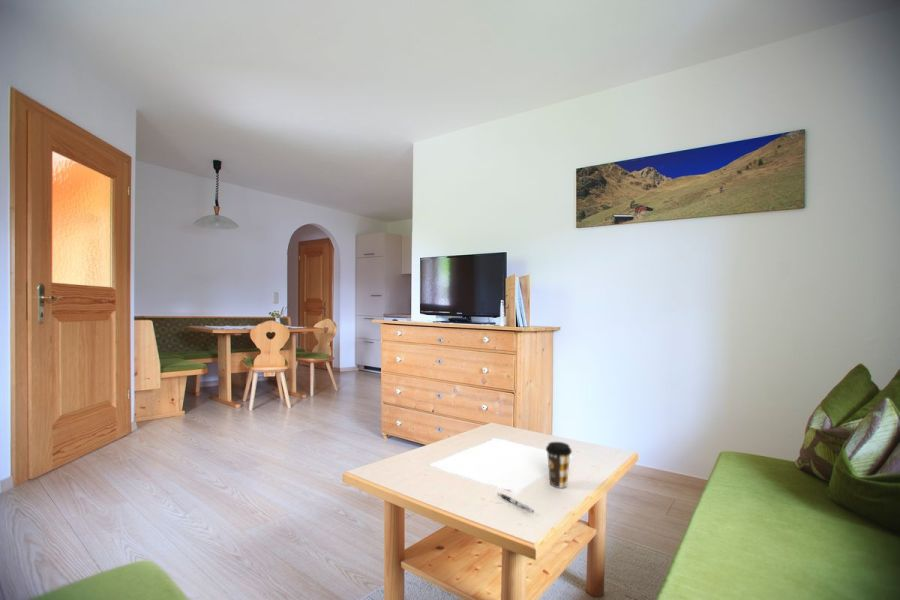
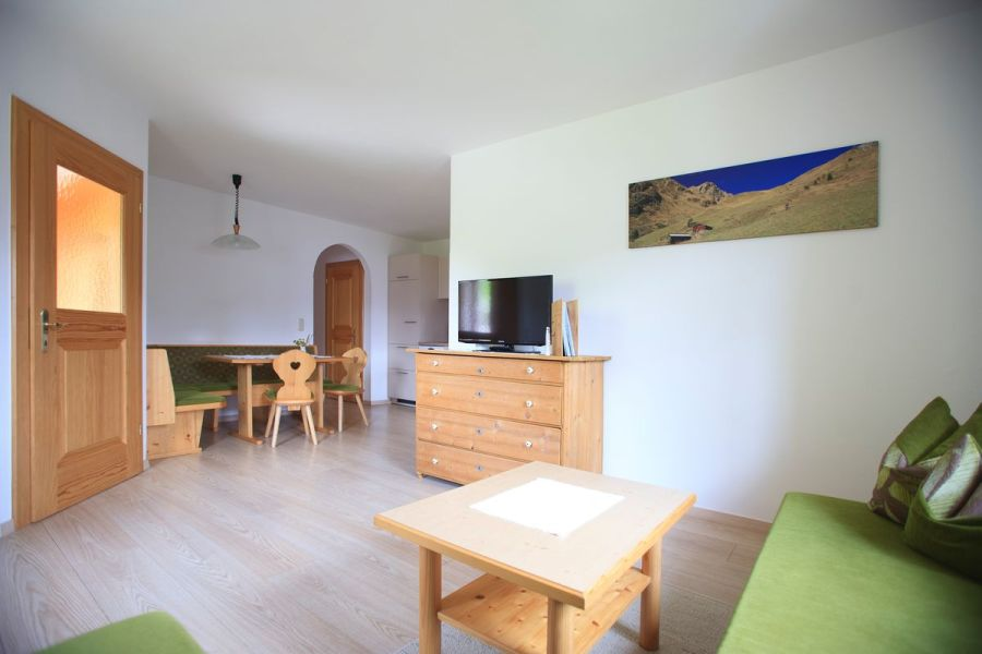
- coffee cup (558, 464)
- pen (514, 501)
